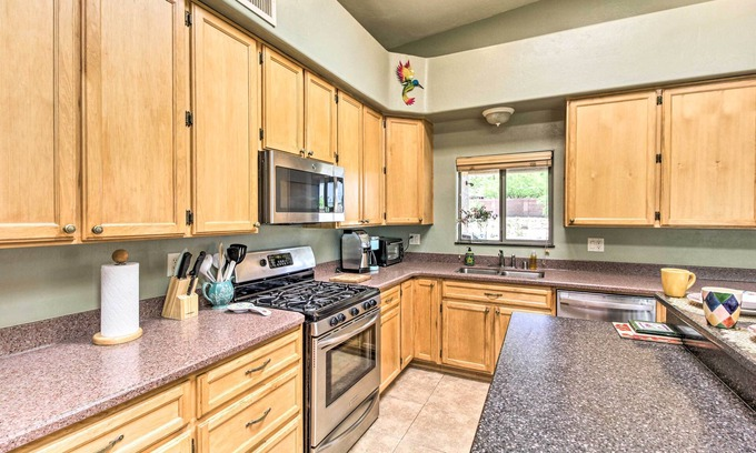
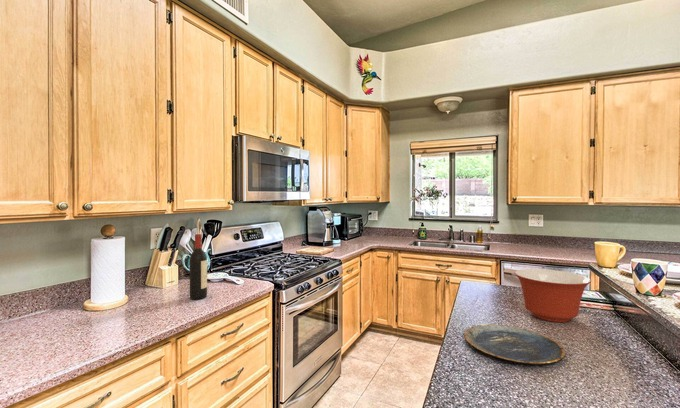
+ wine bottle (198, 265)
+ plate (511, 343)
+ mixing bowl (550, 295)
